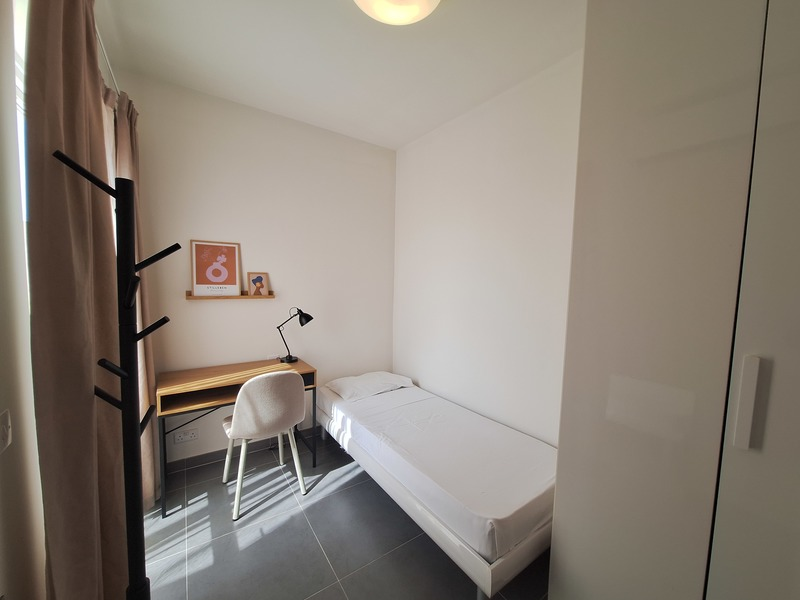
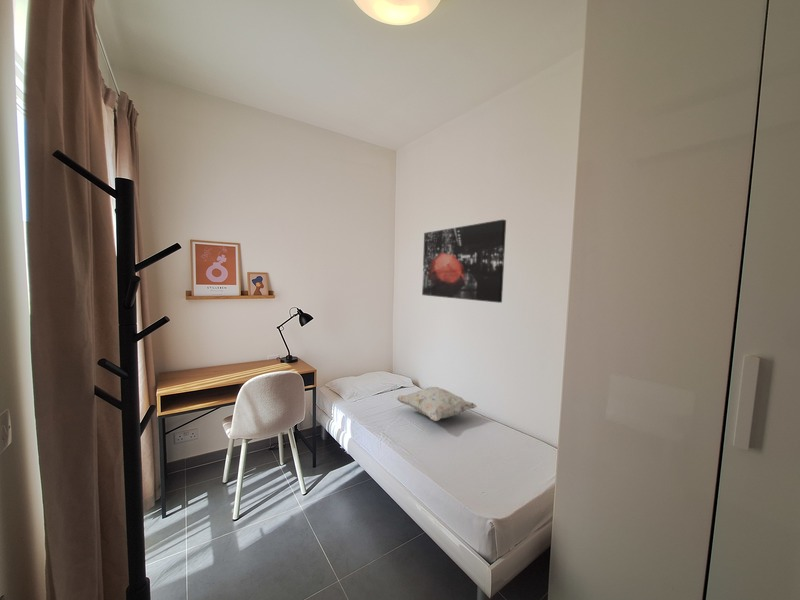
+ decorative pillow (435, 402)
+ wall art (457, 263)
